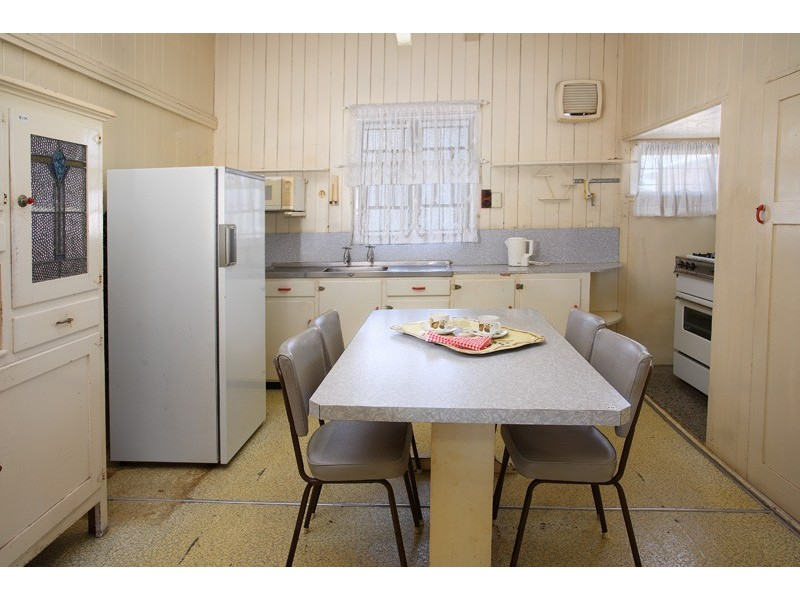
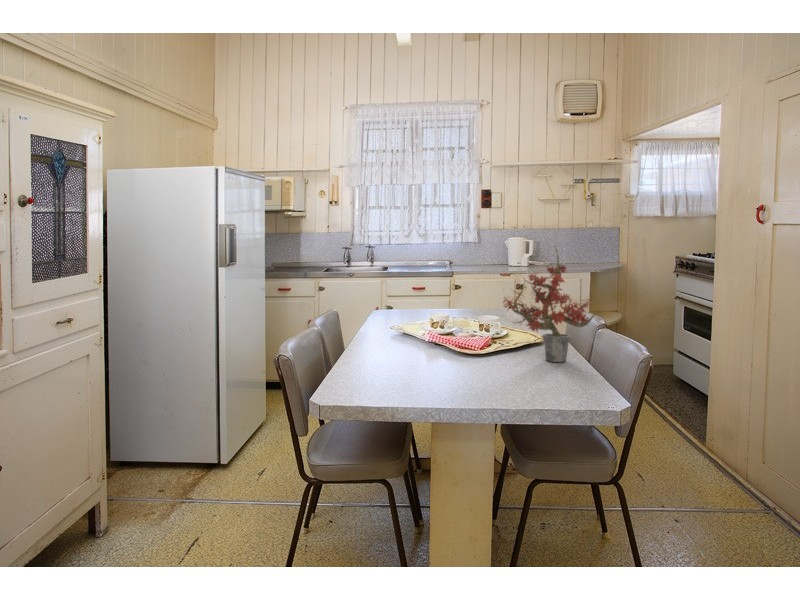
+ potted plant (554, 303)
